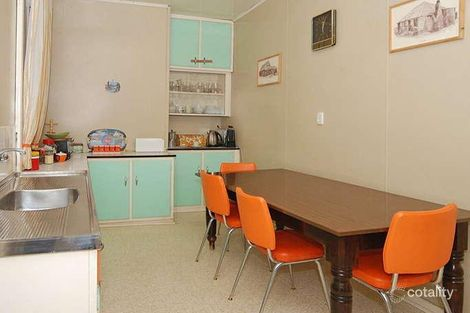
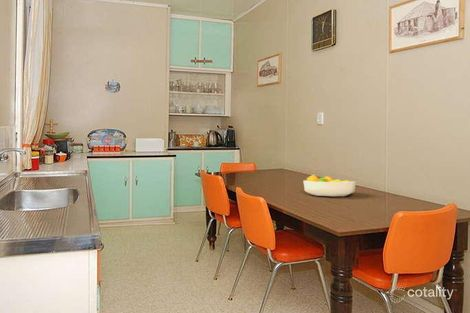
+ fruit bowl (329, 184)
